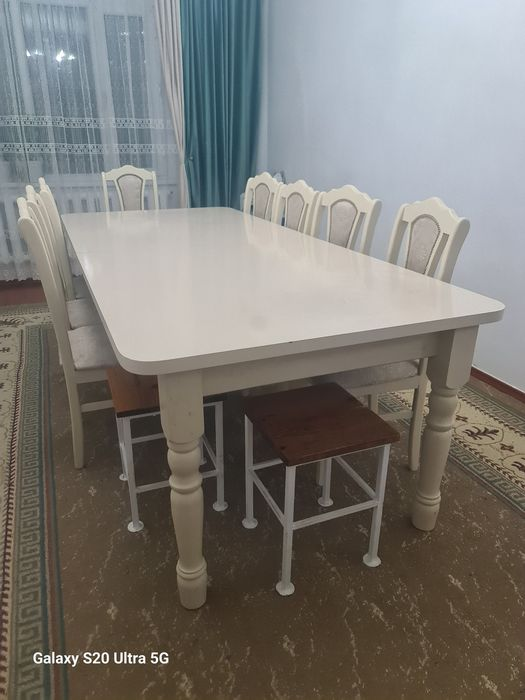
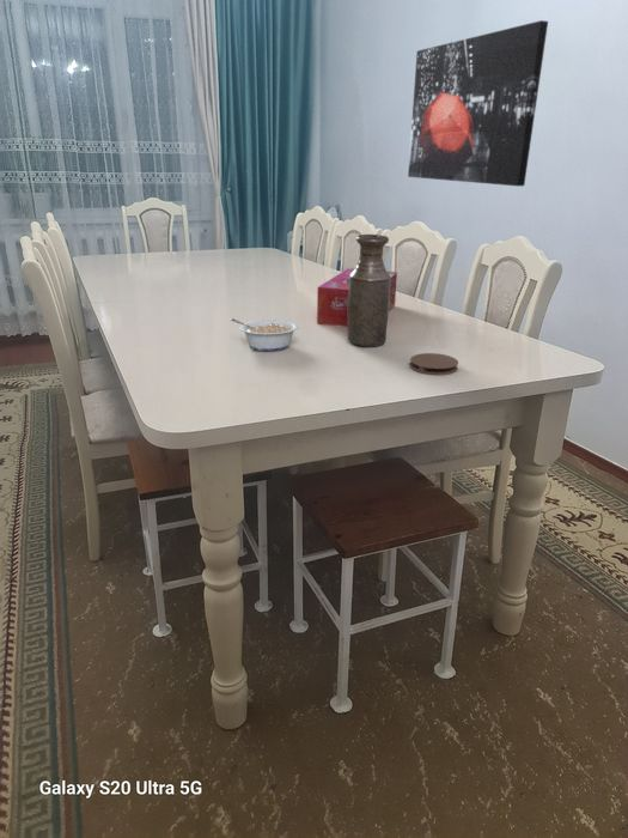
+ tissue box (348, 293)
+ legume (267, 334)
+ coaster (433, 363)
+ bottle (368, 290)
+ wall art (465, 113)
